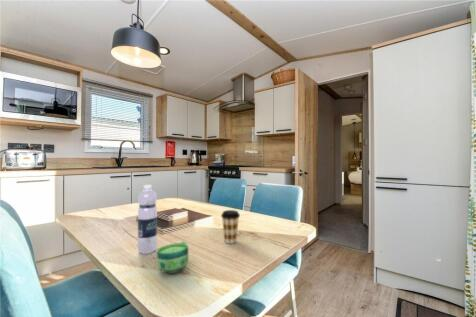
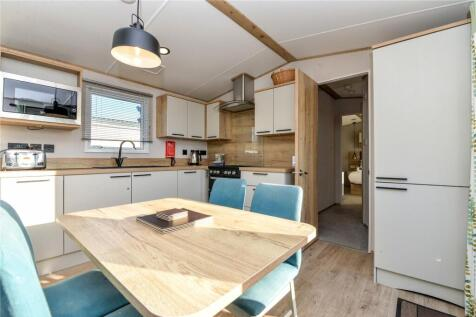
- cup (174, 256)
- coffee cup (230, 226)
- water bottle (147, 217)
